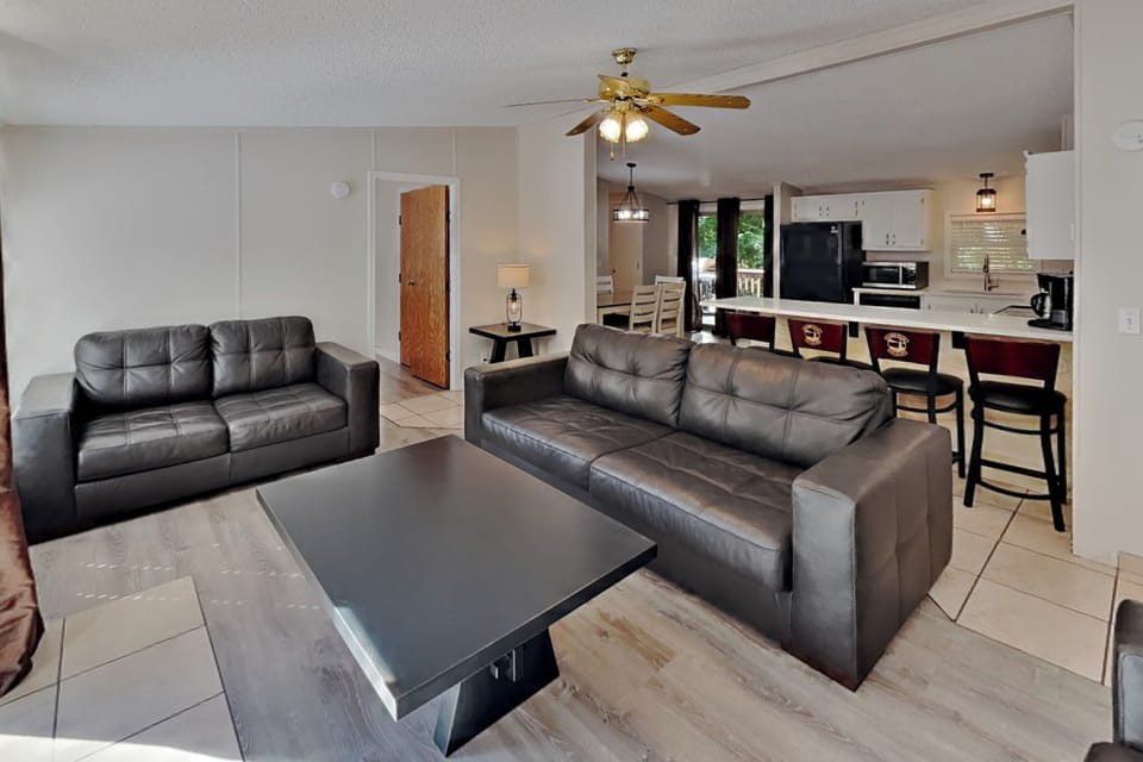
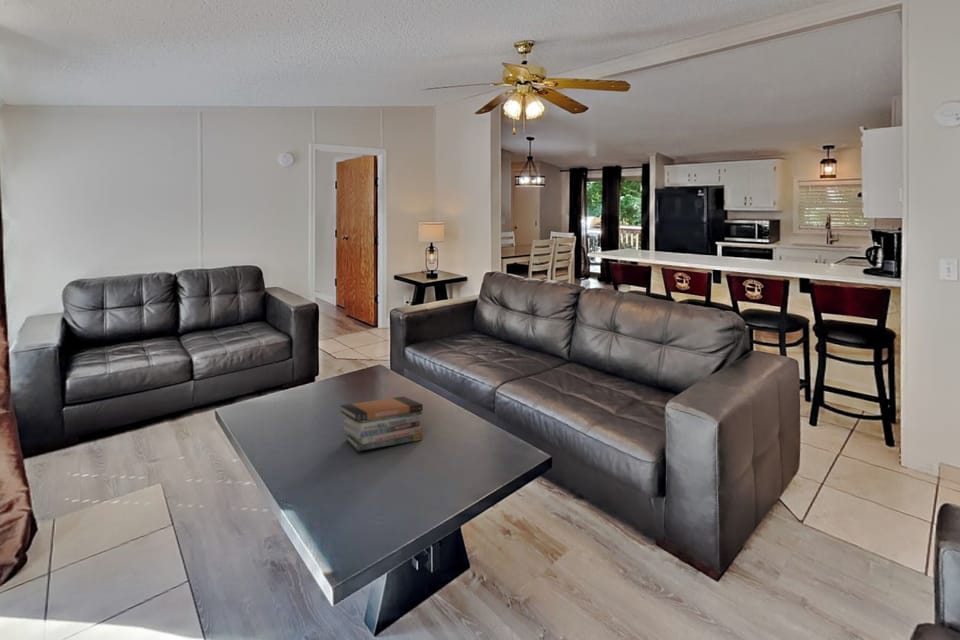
+ book stack (382, 422)
